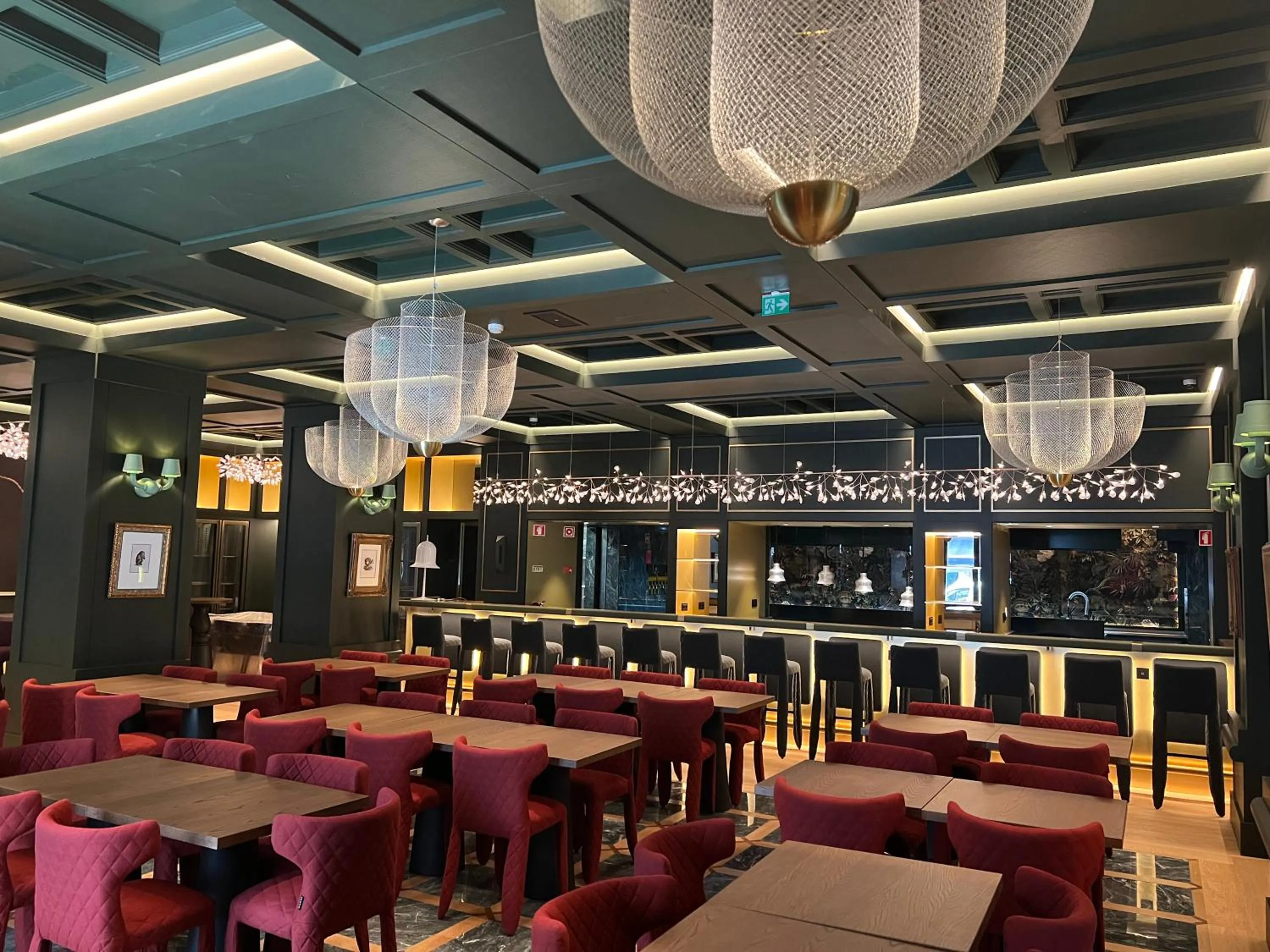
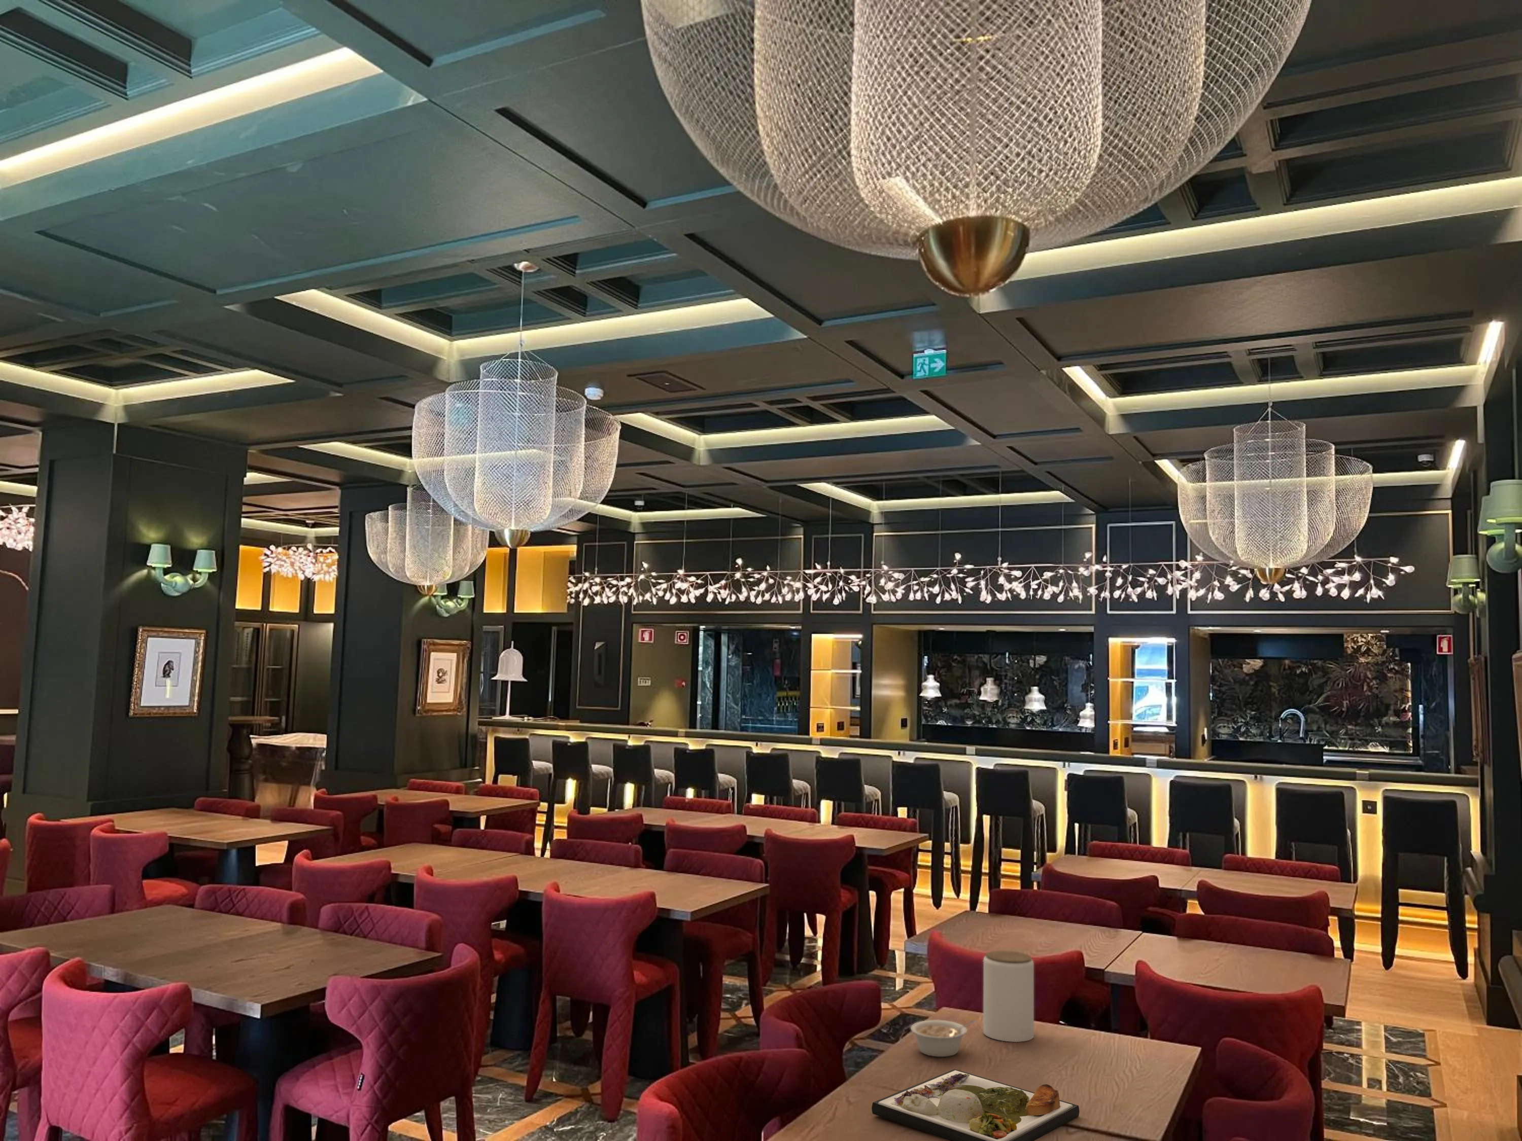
+ jar (1008, 995)
+ dinner plate (976, 1101)
+ legume (940, 1037)
